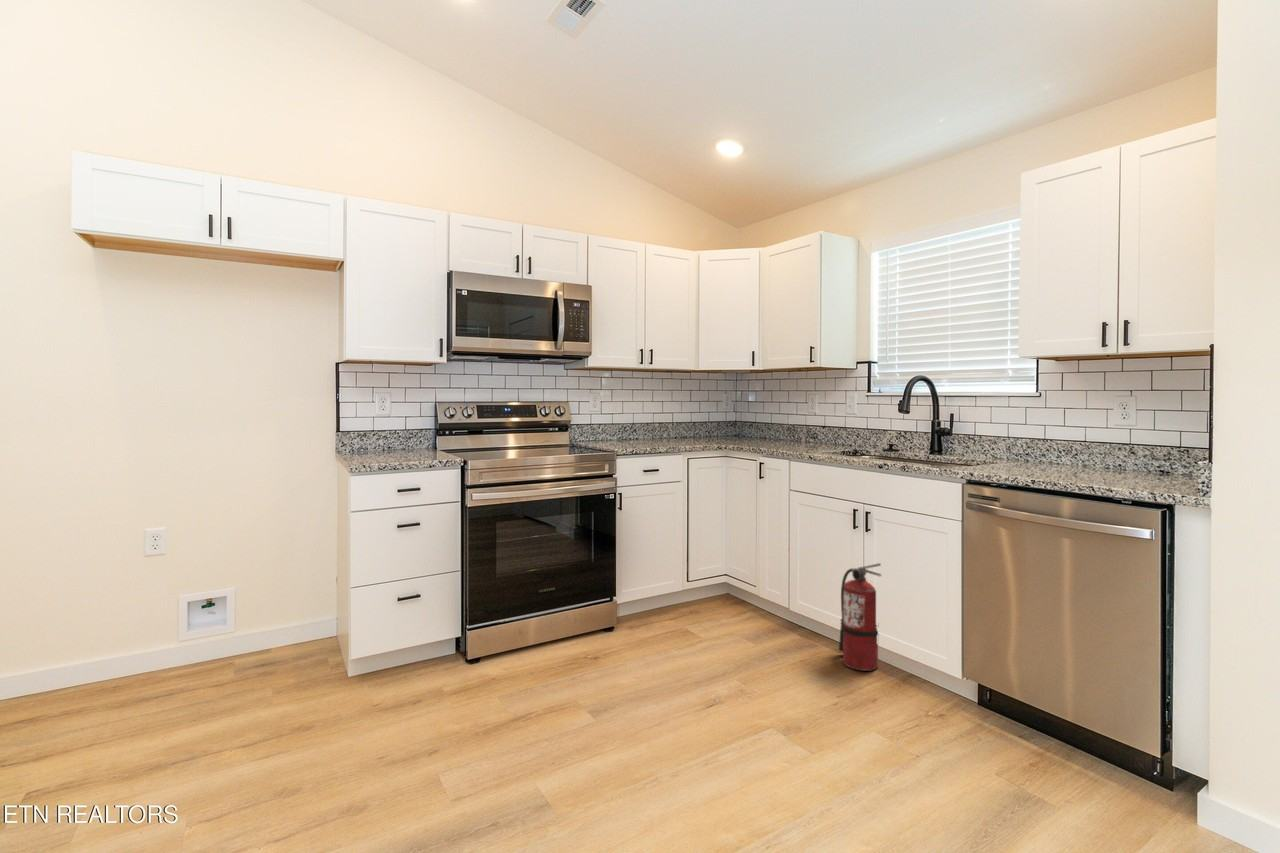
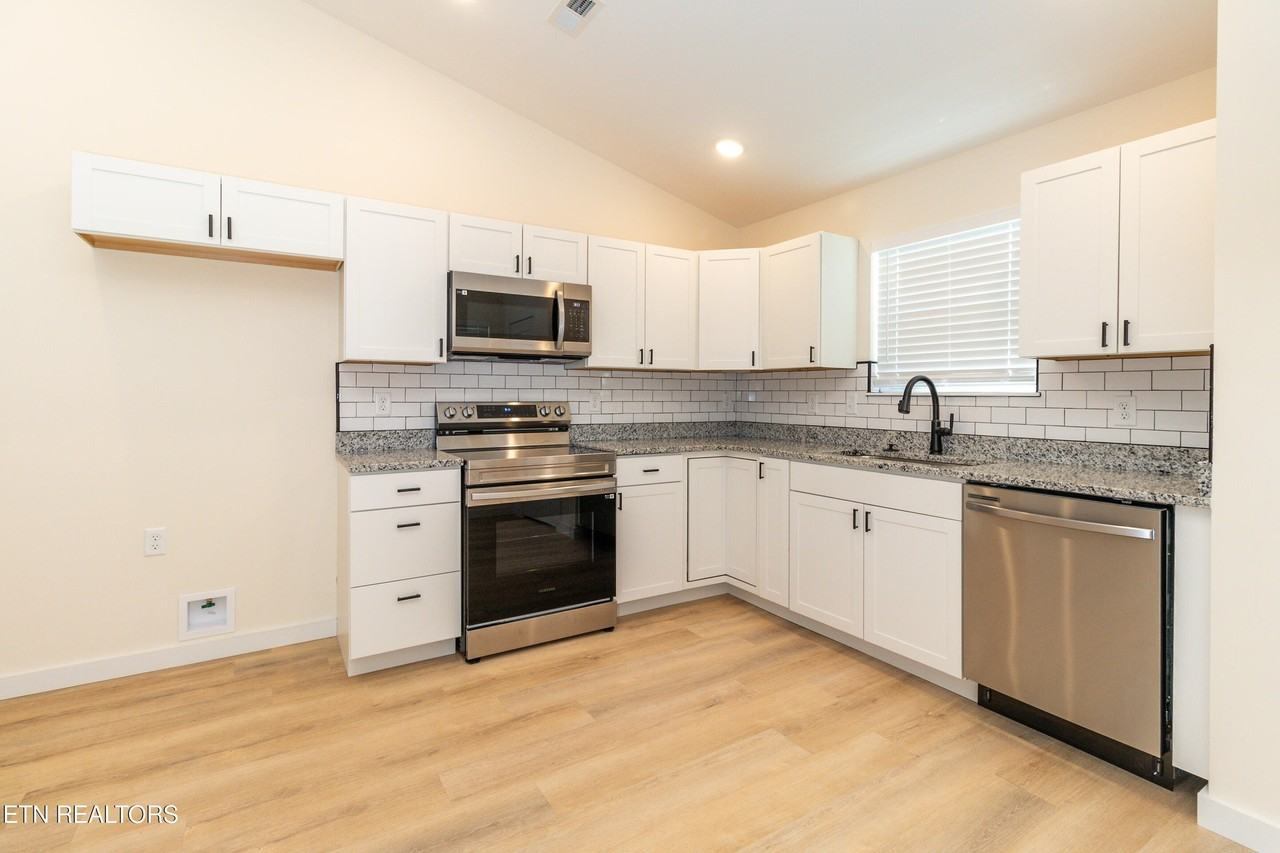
- fire extinguisher (859, 610)
